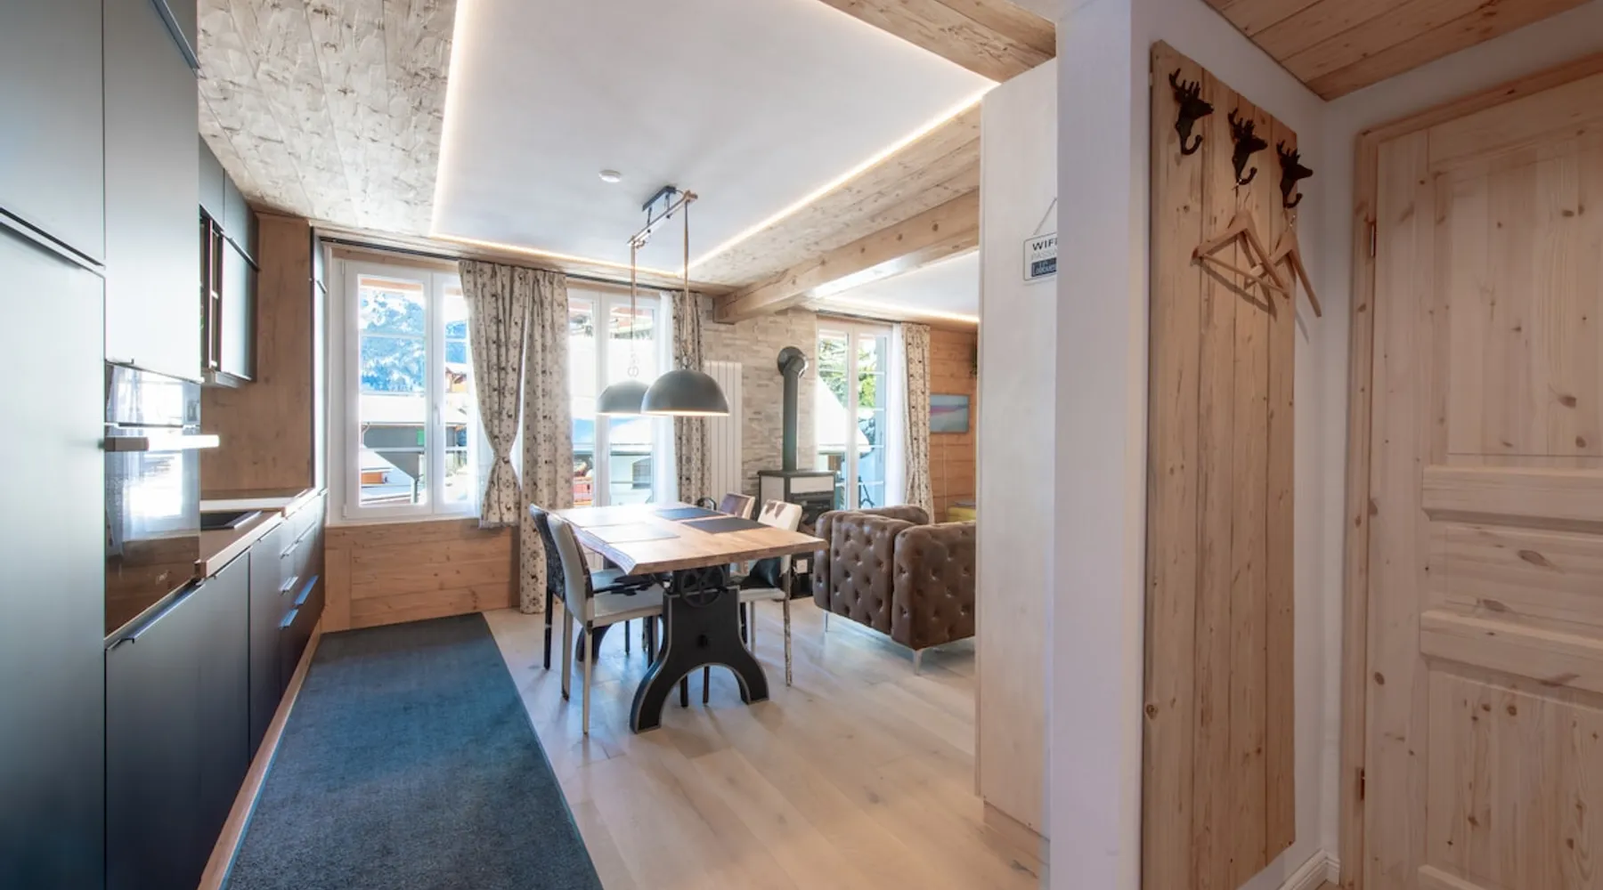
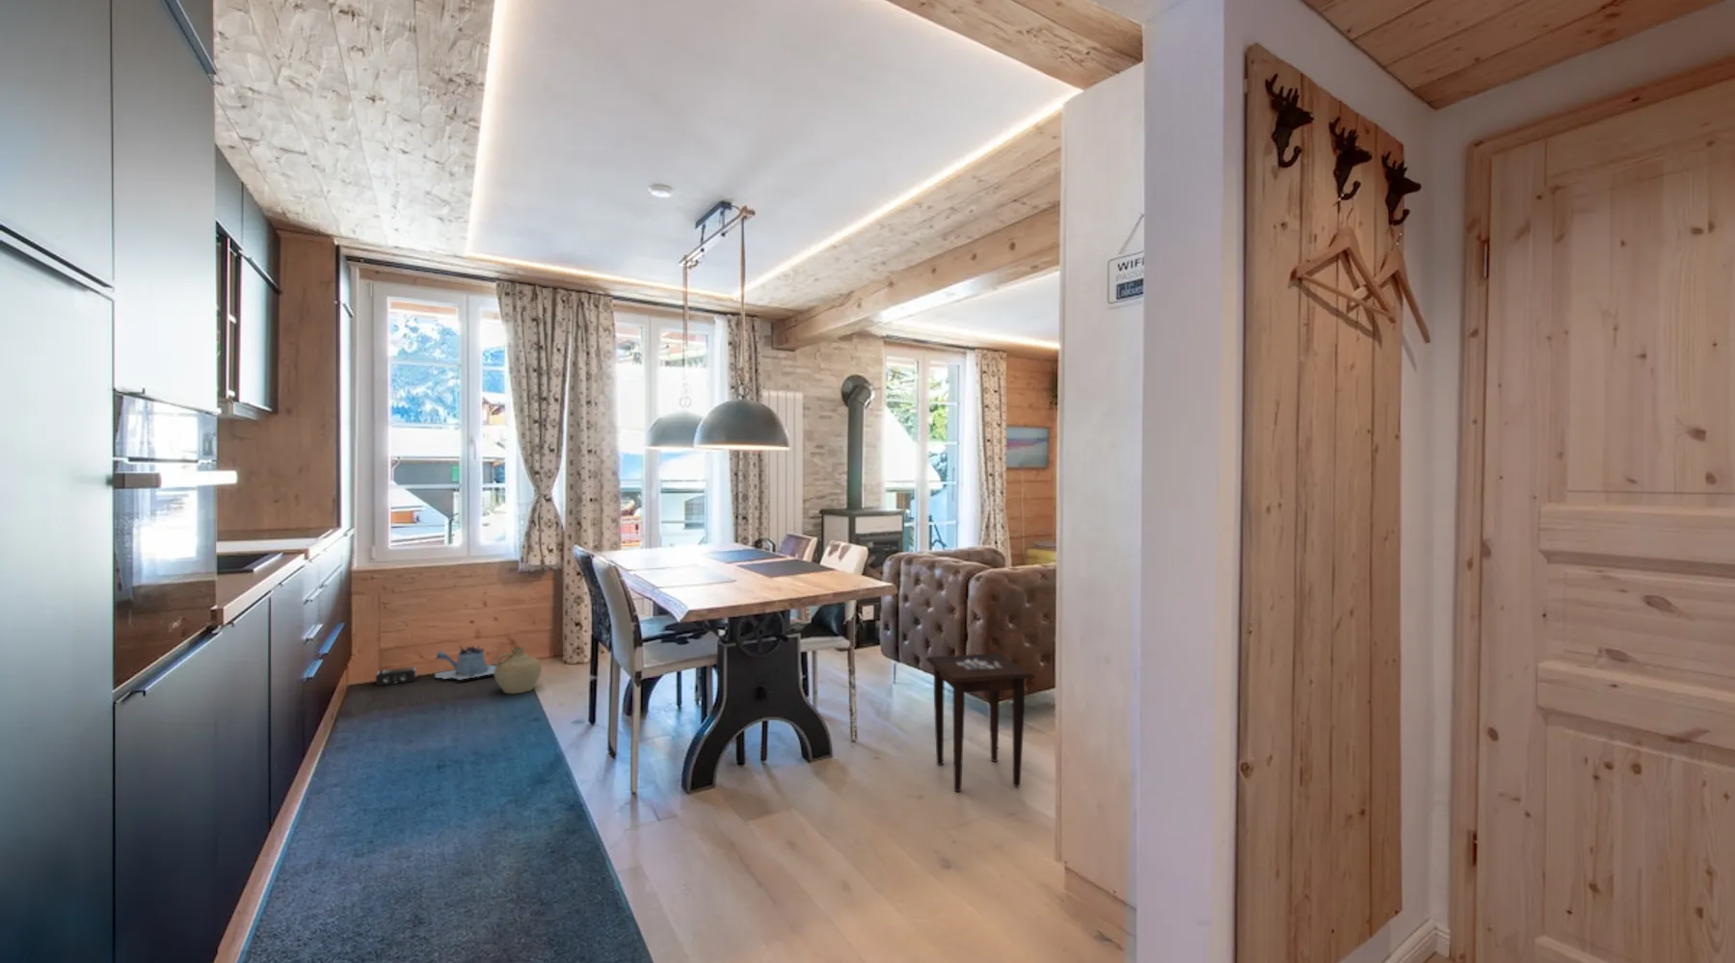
+ ceramic jug (517, 669)
+ speaker (396, 675)
+ watering can (475, 659)
+ side table (990, 718)
